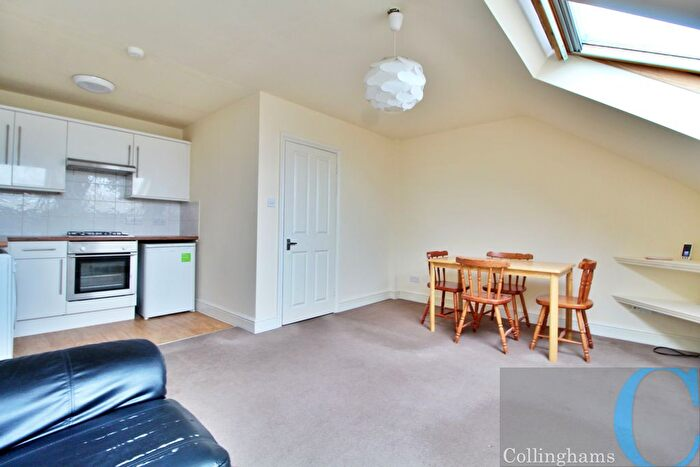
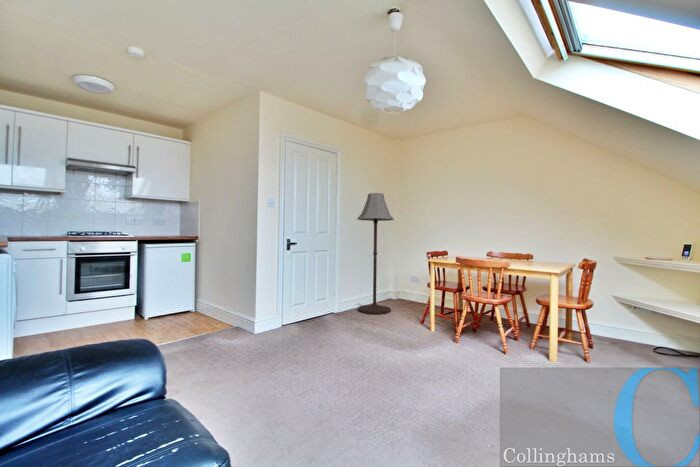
+ floor lamp (375, 251)
